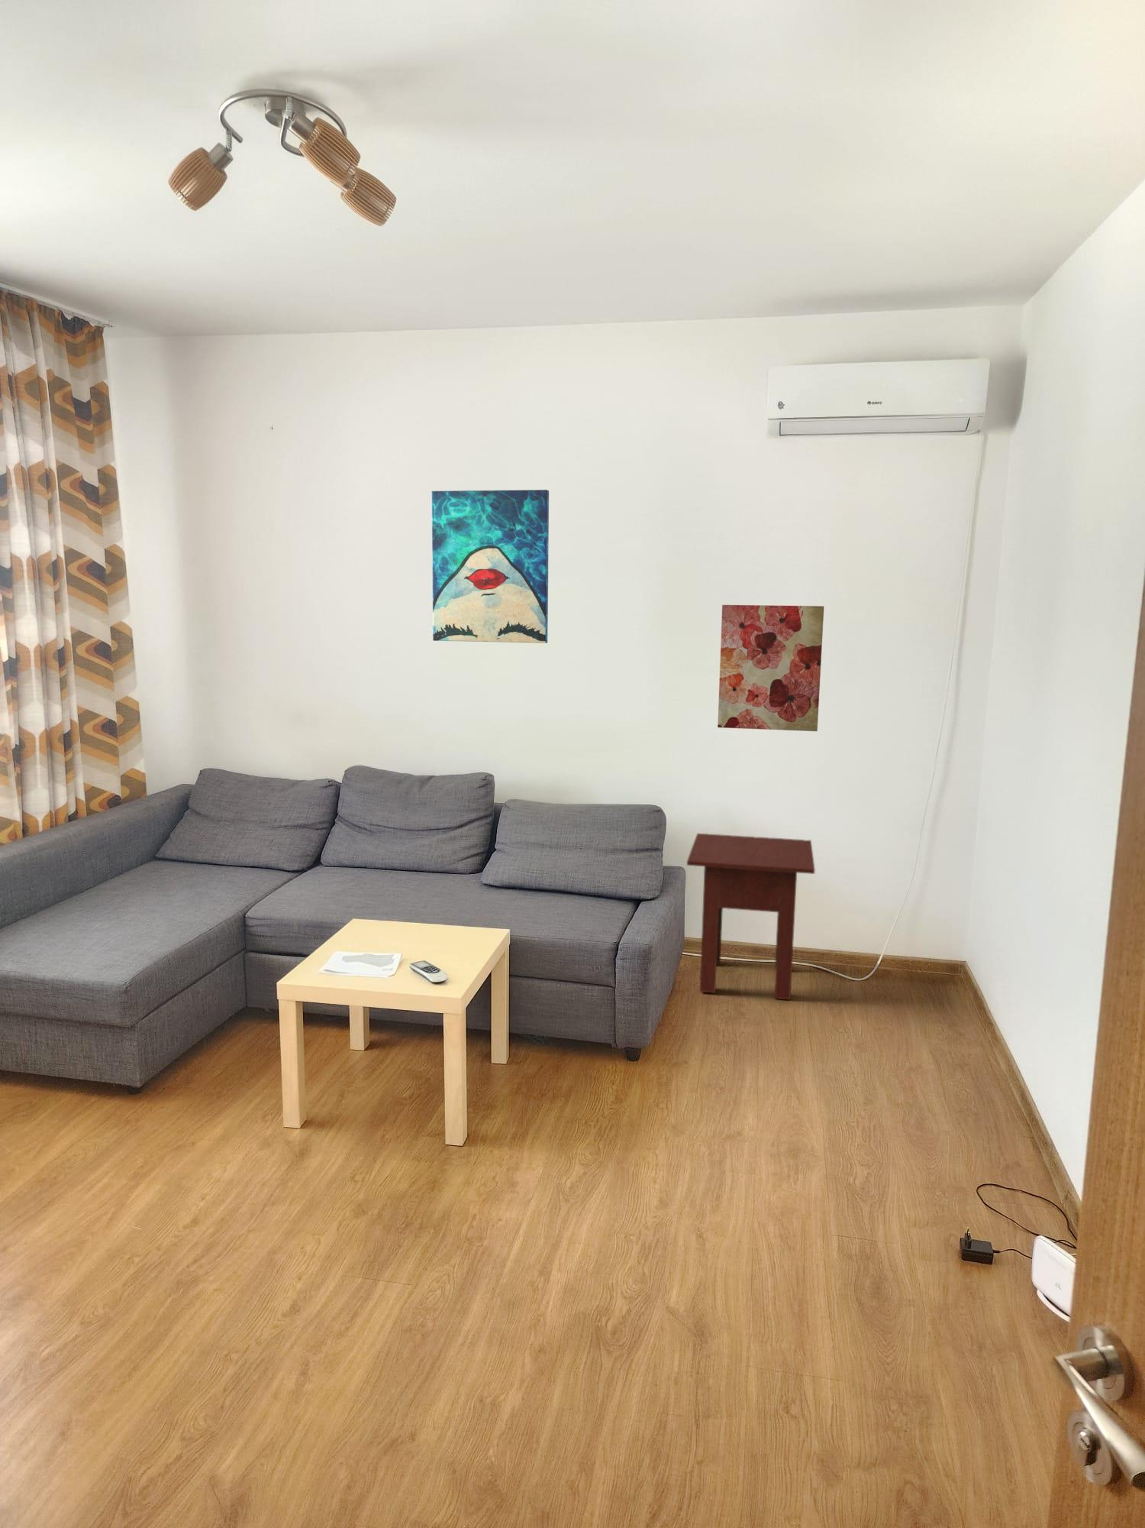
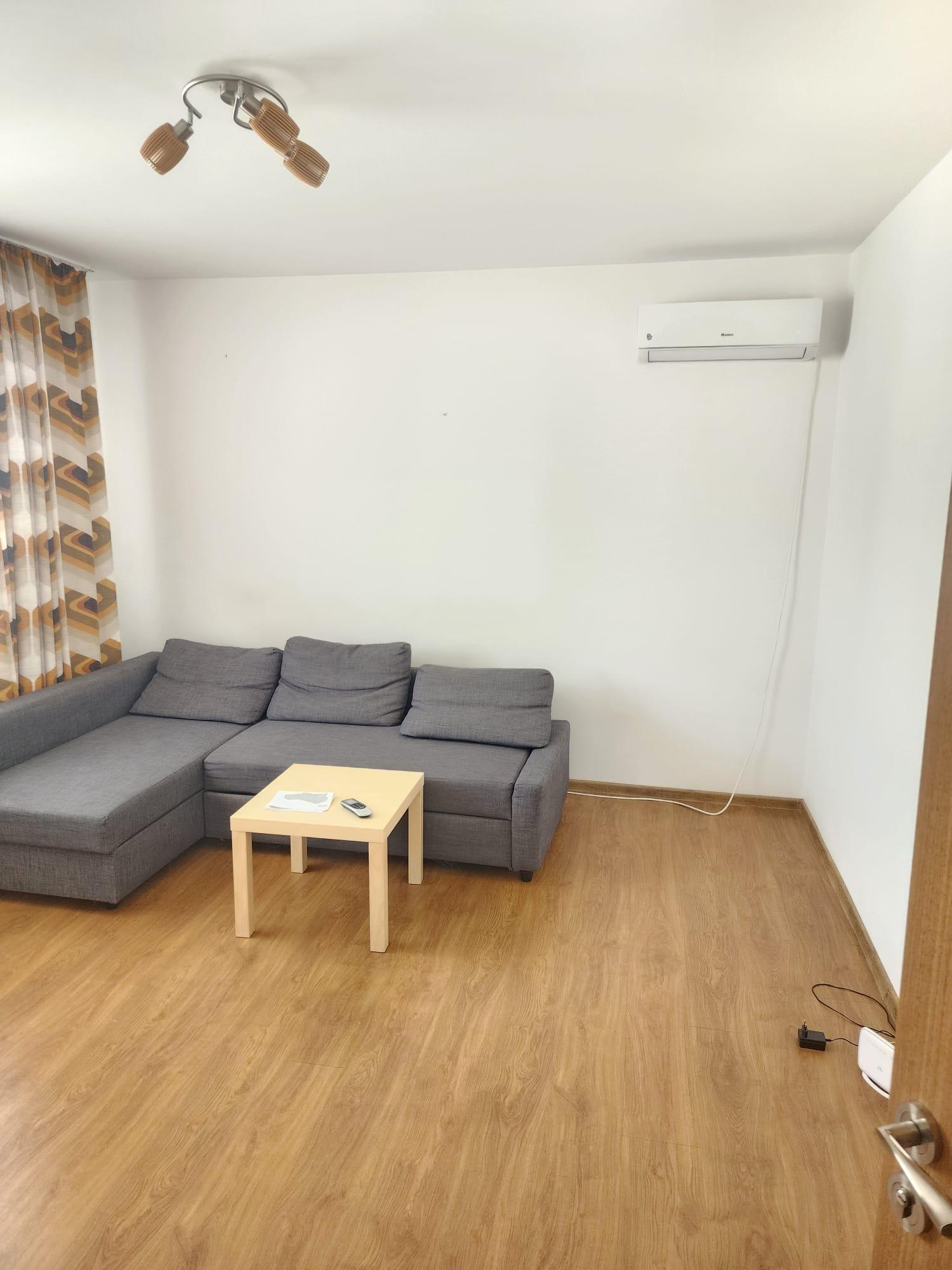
- wall art (490, 567)
- side table (749, 910)
- wall art (770, 668)
